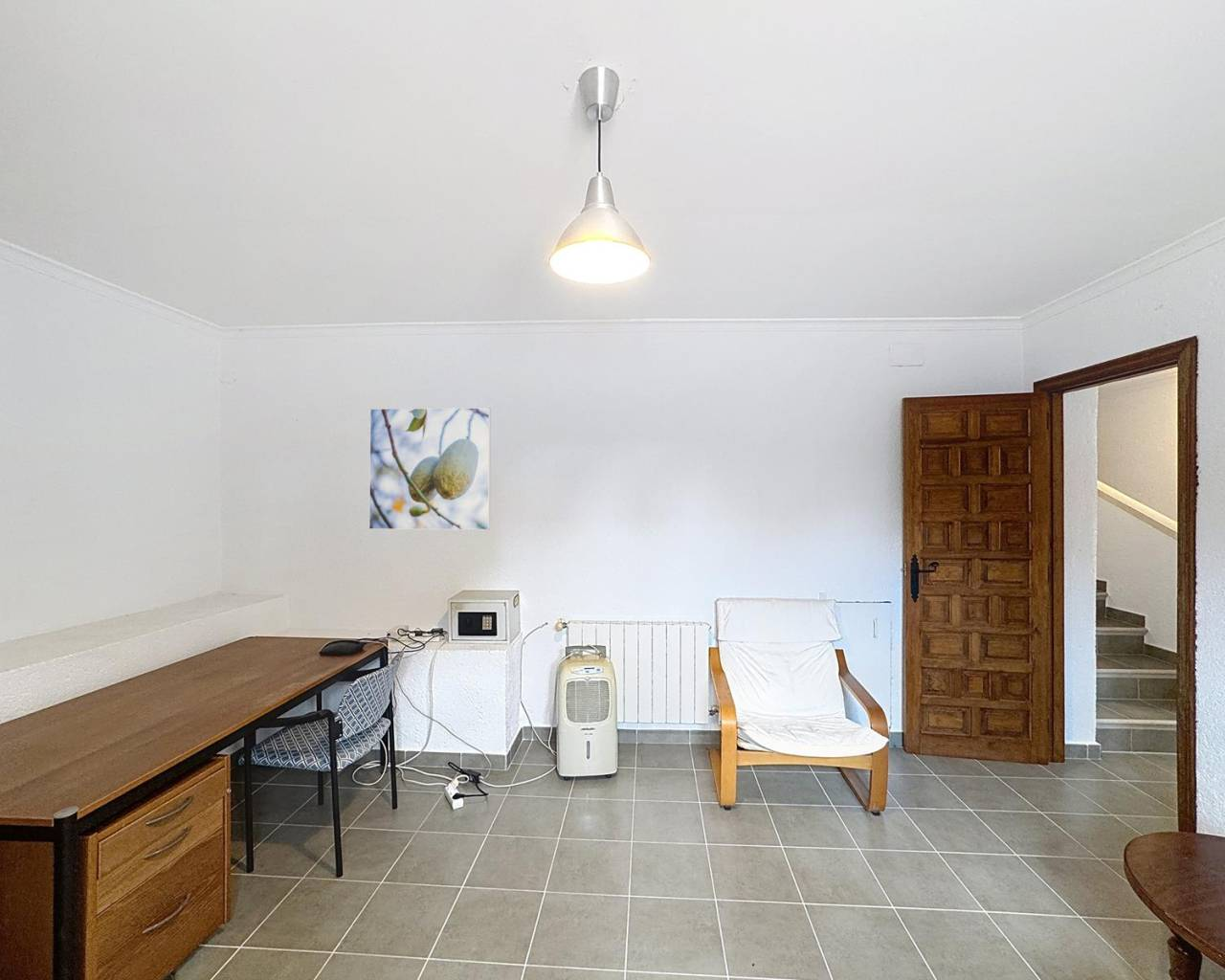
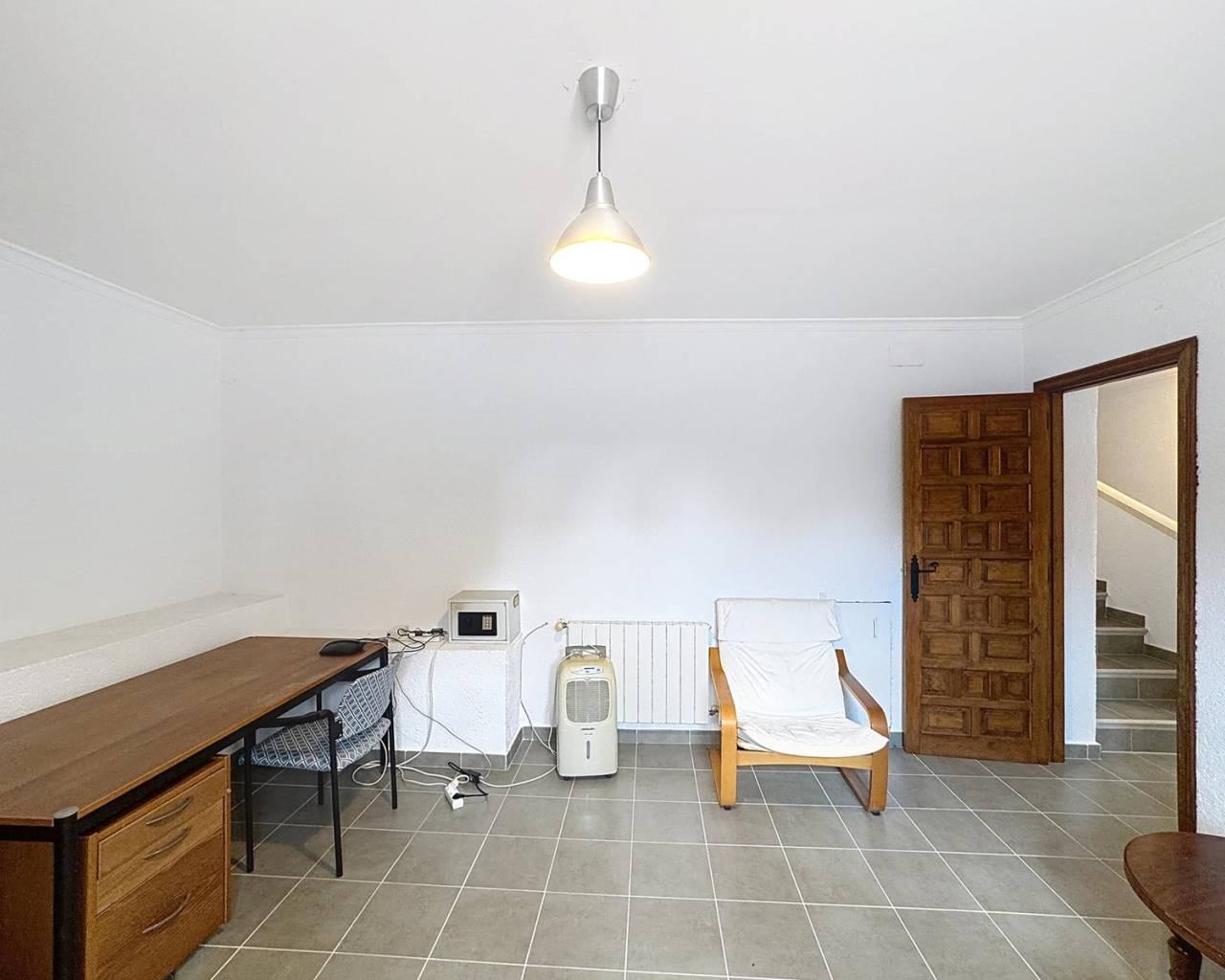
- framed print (430, 468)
